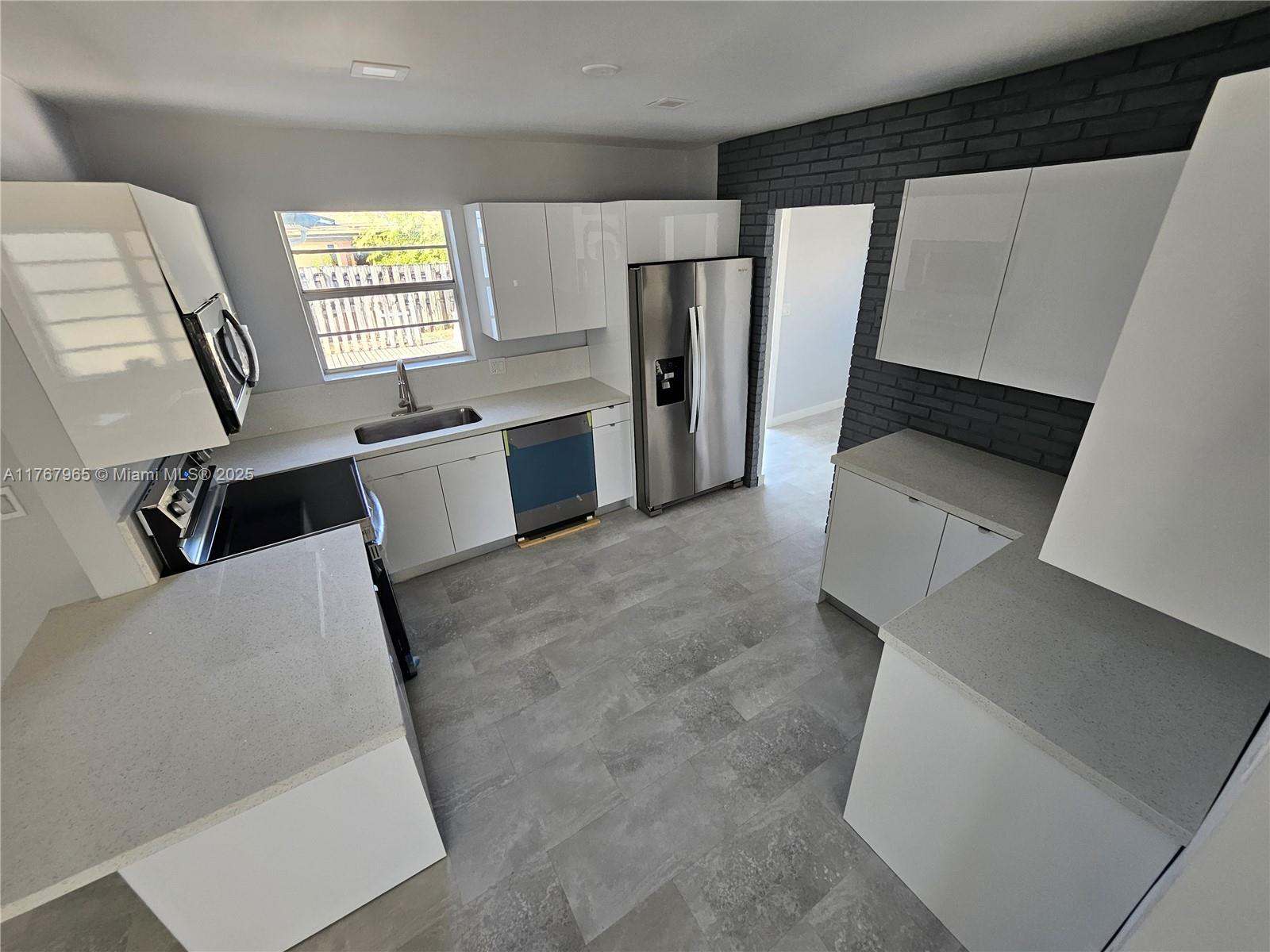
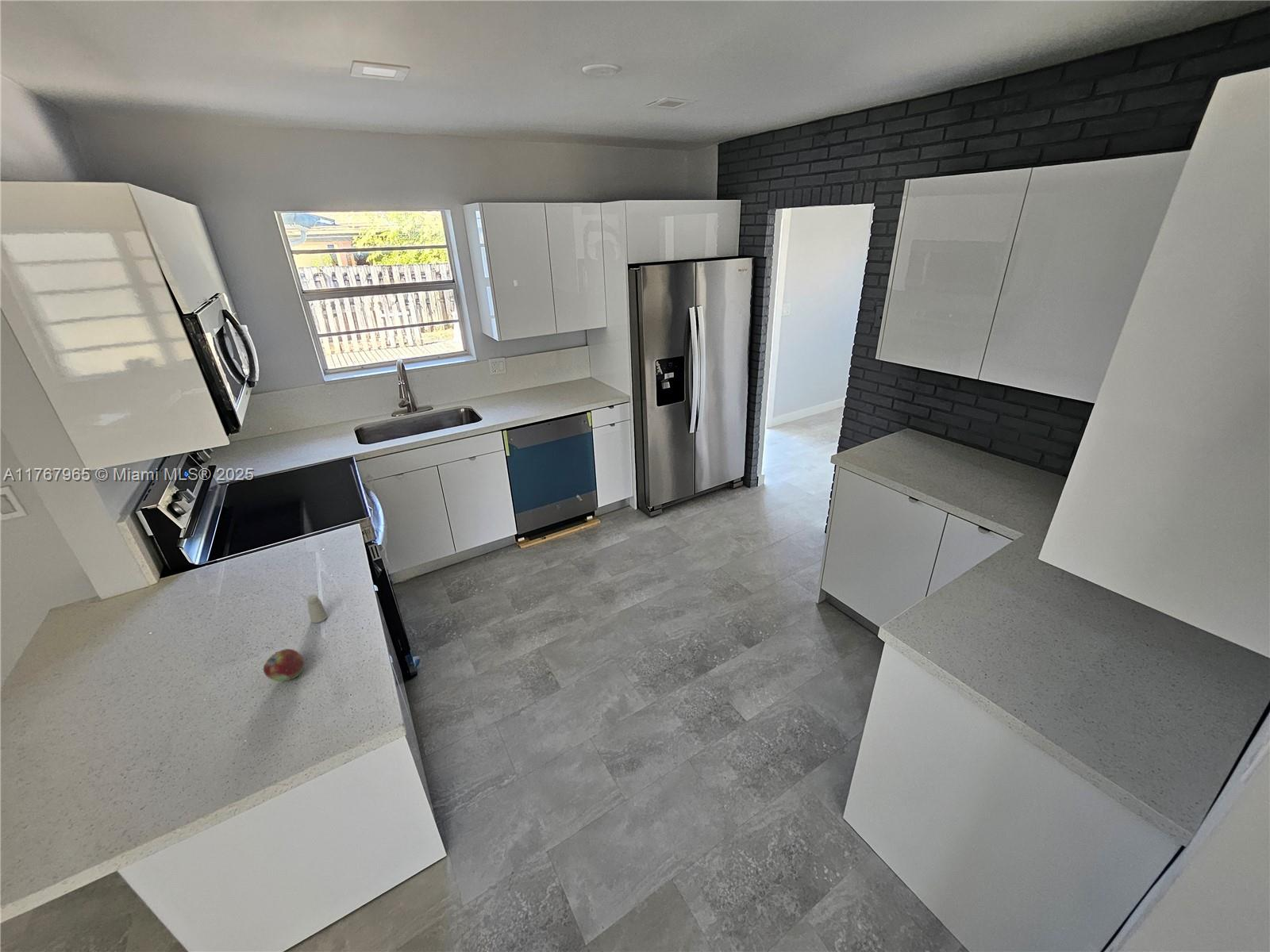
+ saltshaker (315, 607)
+ fruit (283, 666)
